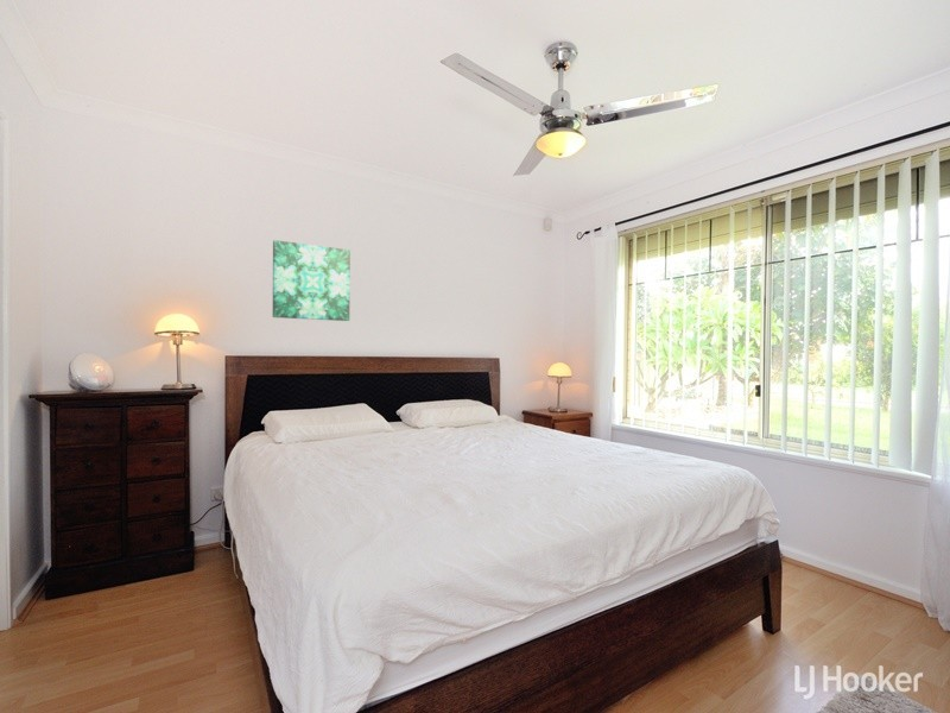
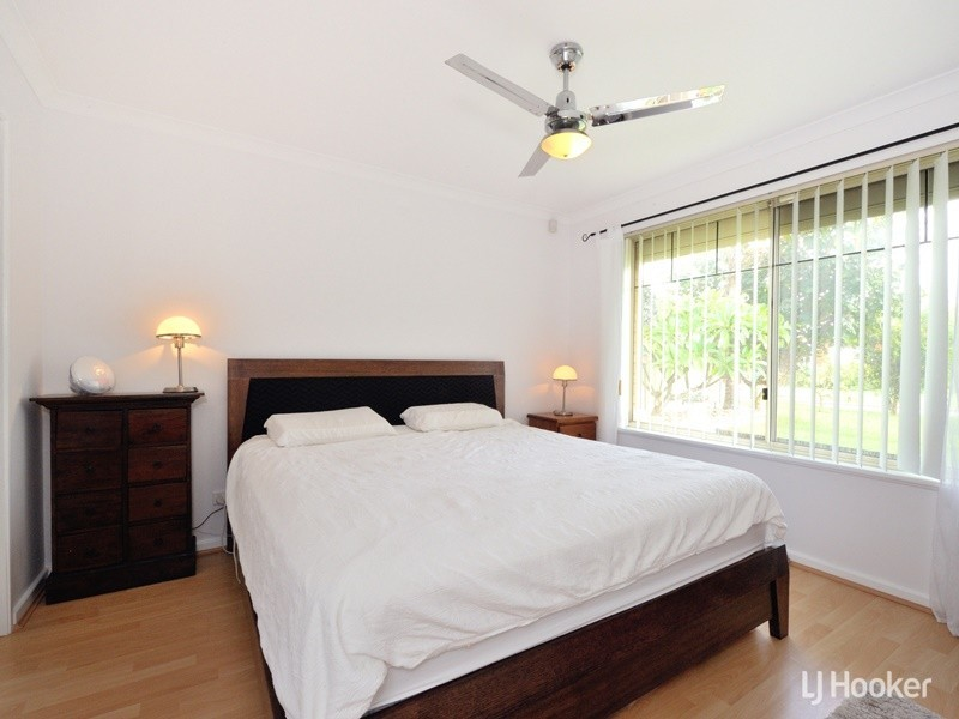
- wall art (312, 282)
